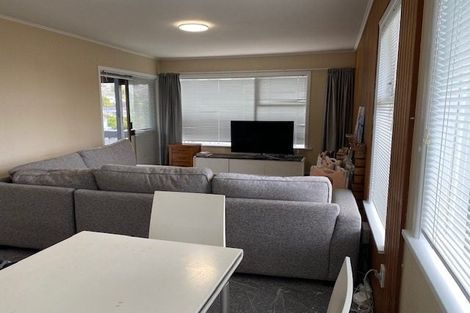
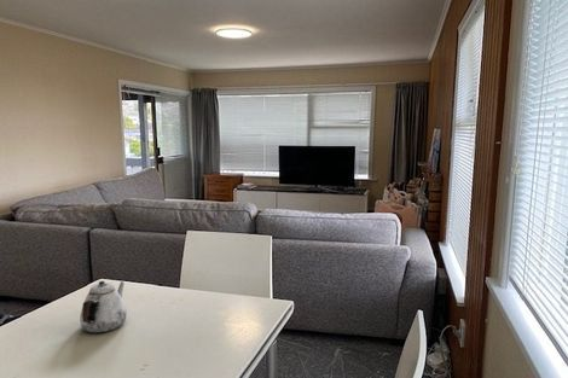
+ teapot (105, 301)
